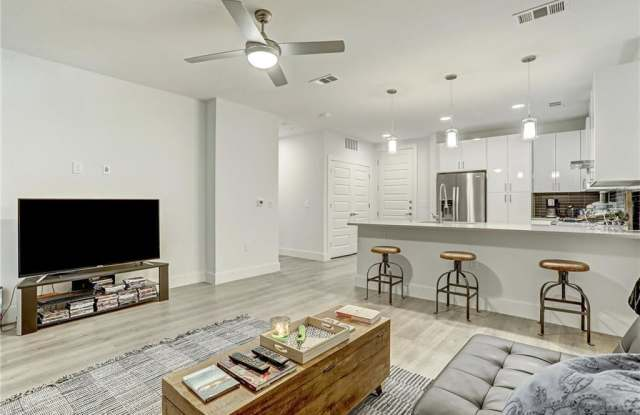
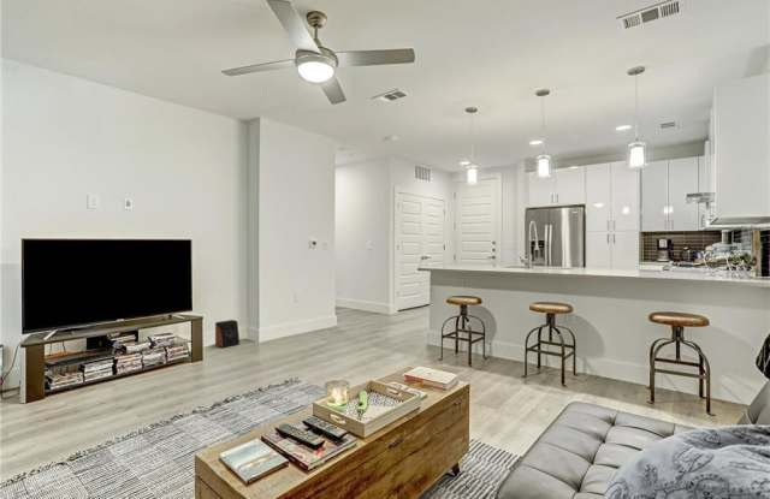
+ speaker (227, 333)
